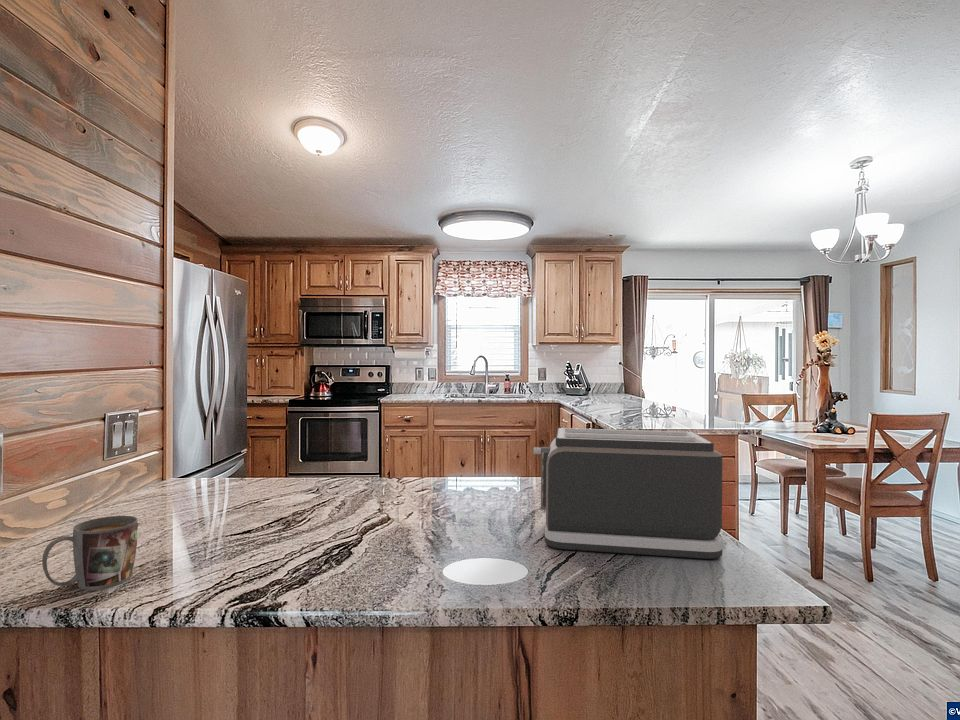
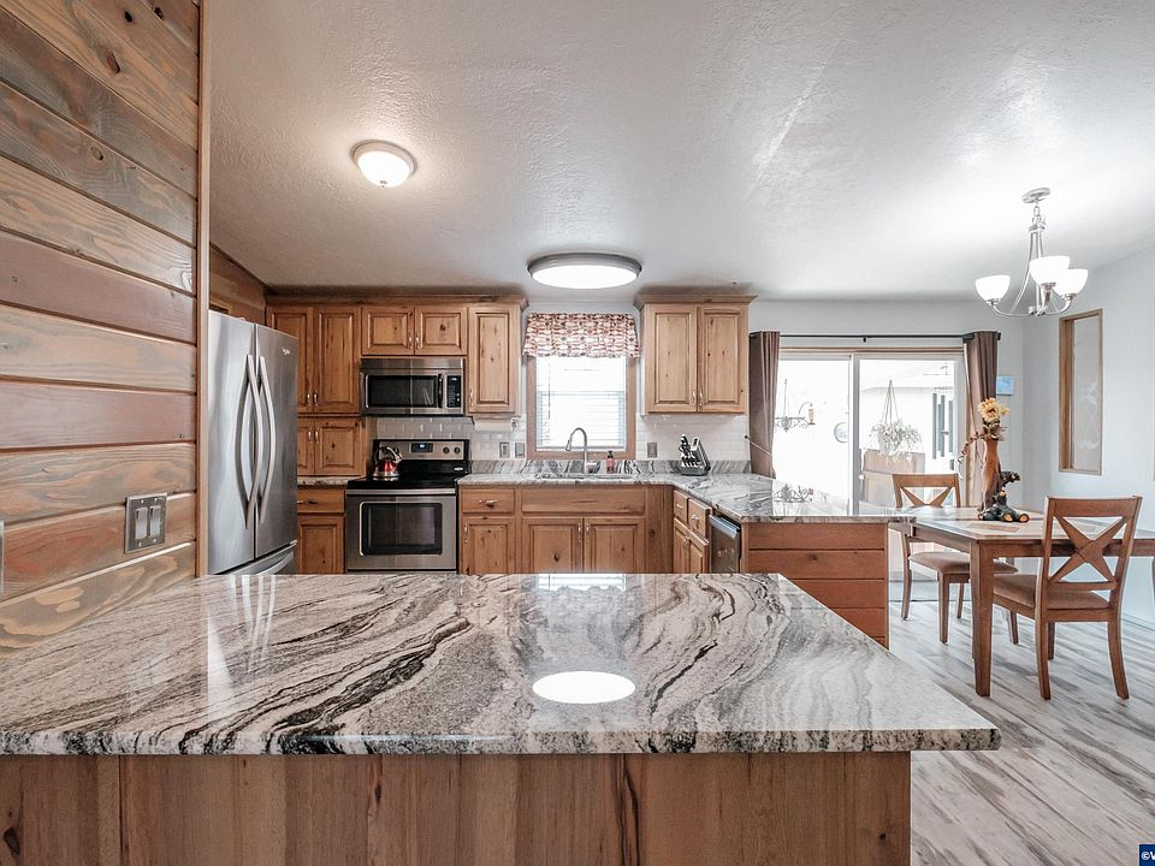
- mug (91, 555)
- toaster (620, 485)
